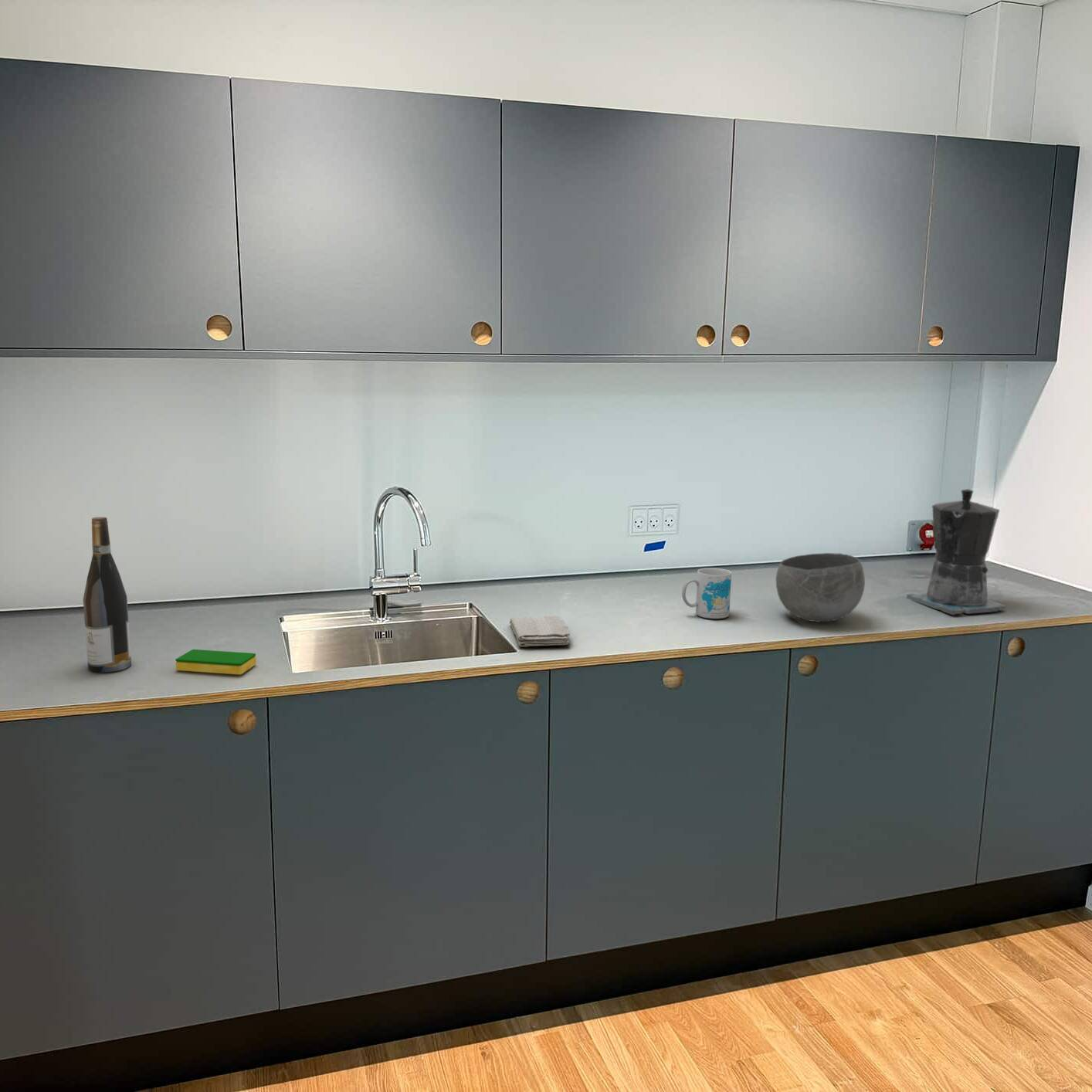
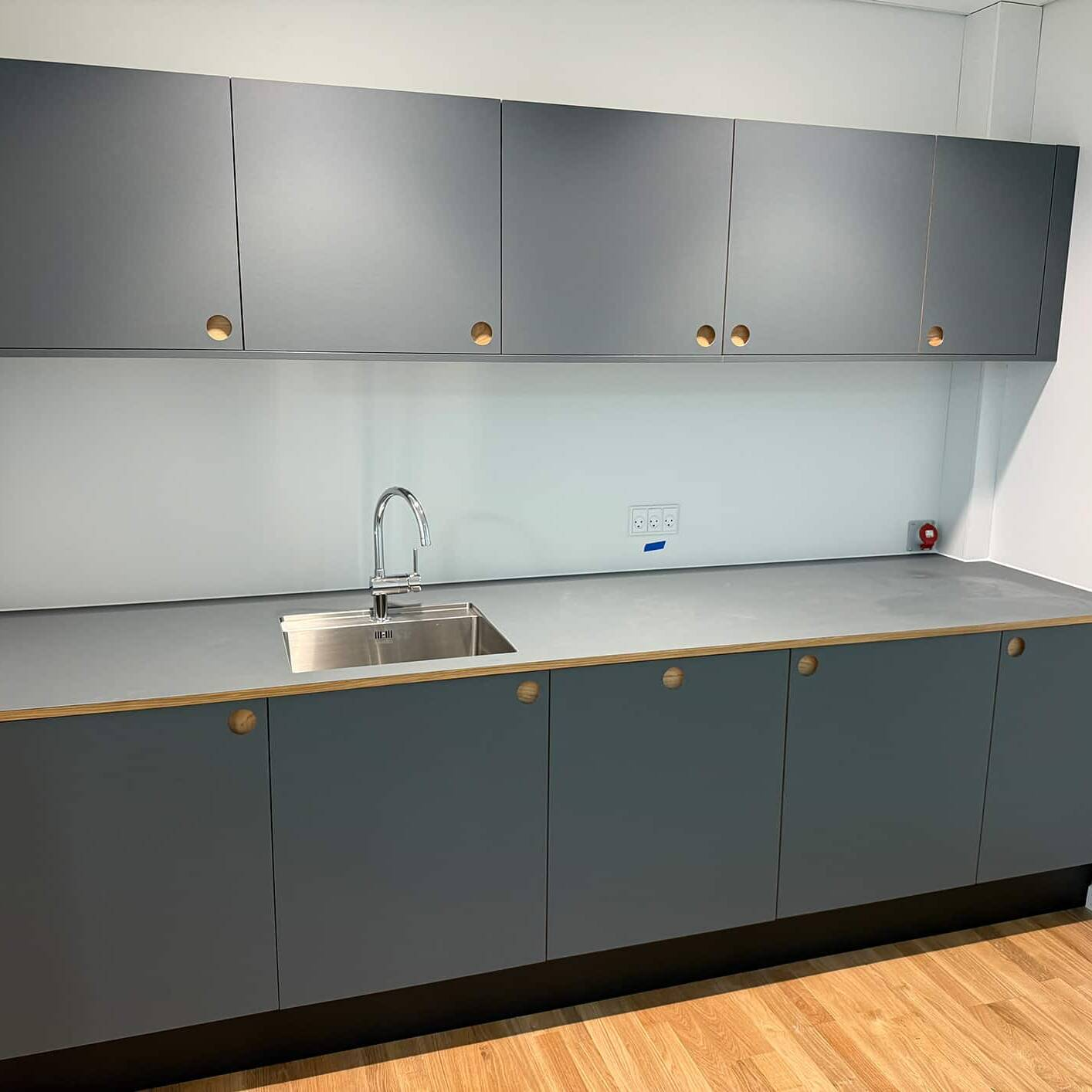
- dish sponge (216, 661)
- wine bottle (104, 593)
- coffee maker (961, 547)
- bowl (819, 588)
- mug (705, 593)
- washcloth (539, 629)
